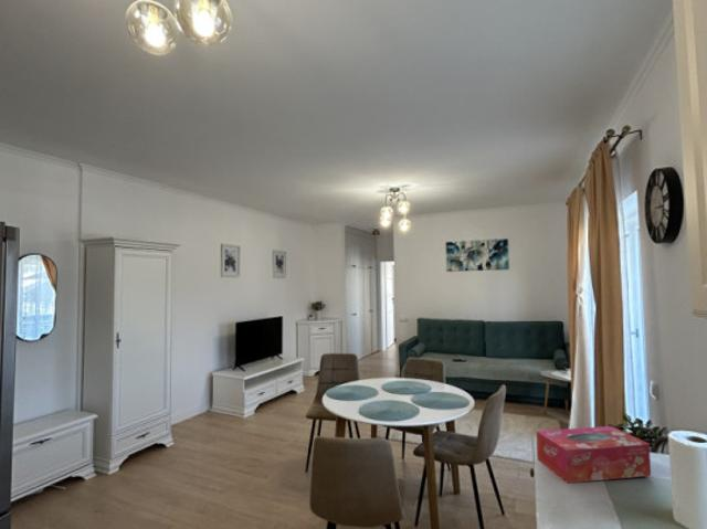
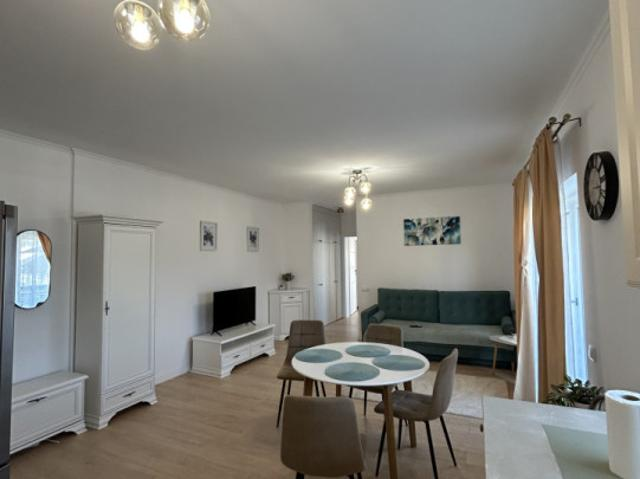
- tissue box (590, 452)
